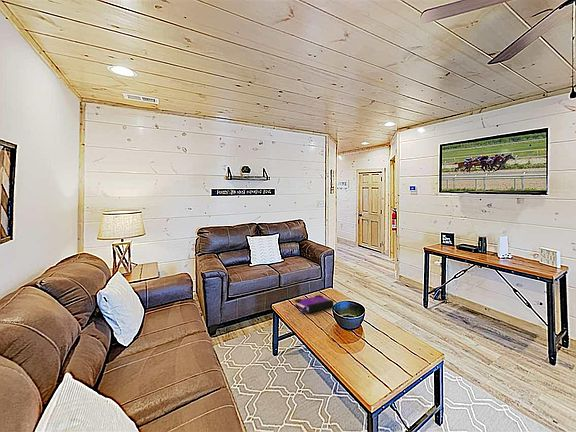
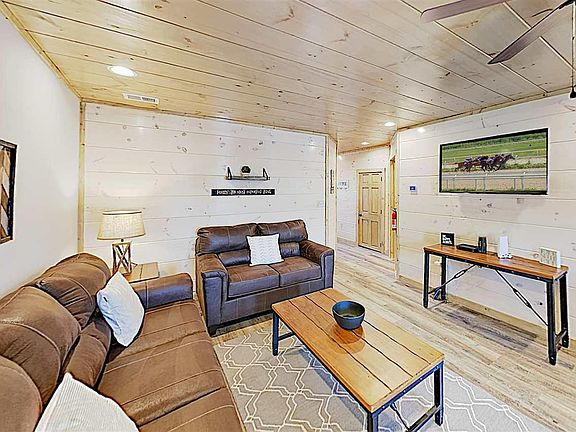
- board game (312, 304)
